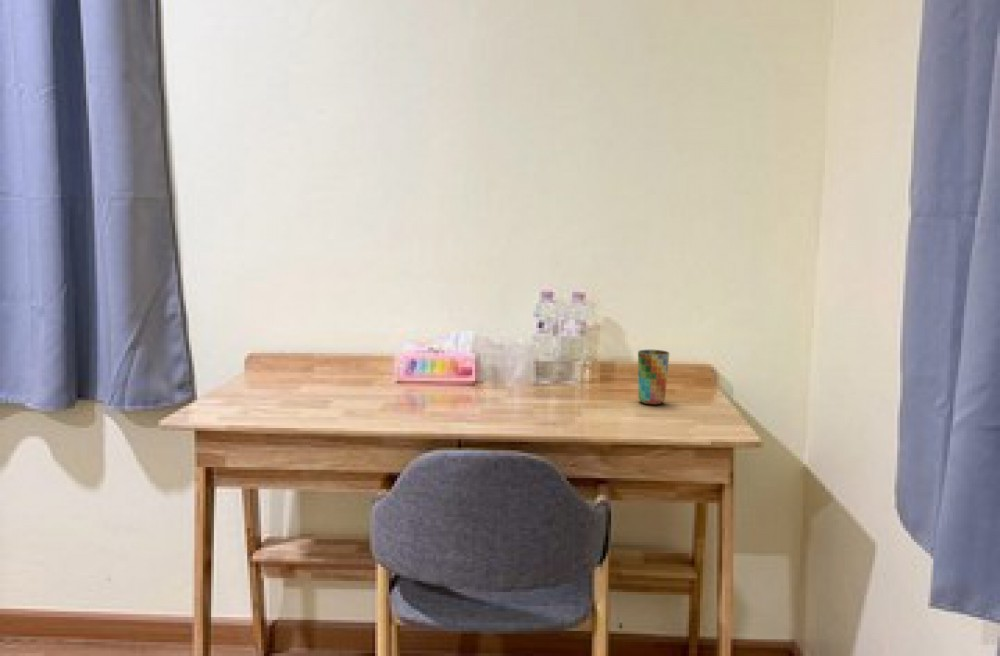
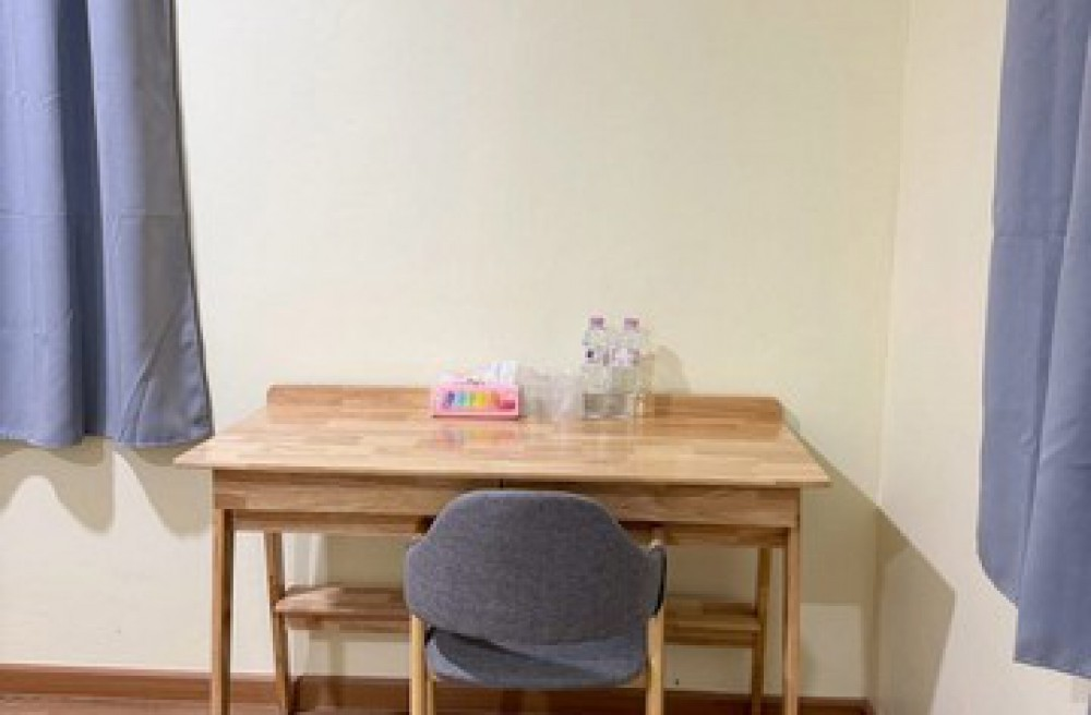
- cup (652, 377)
